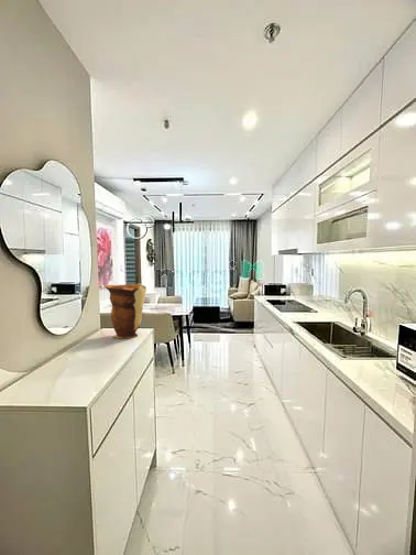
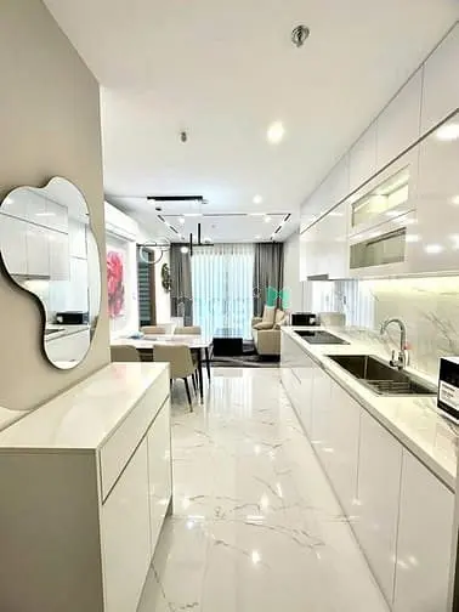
- decorative vase (125, 309)
